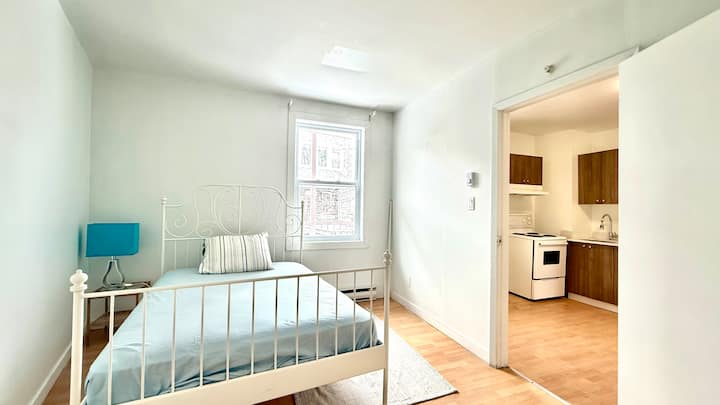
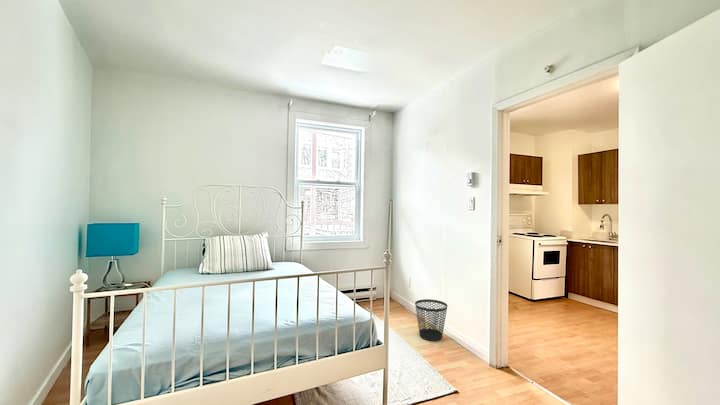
+ wastebasket (431, 320)
